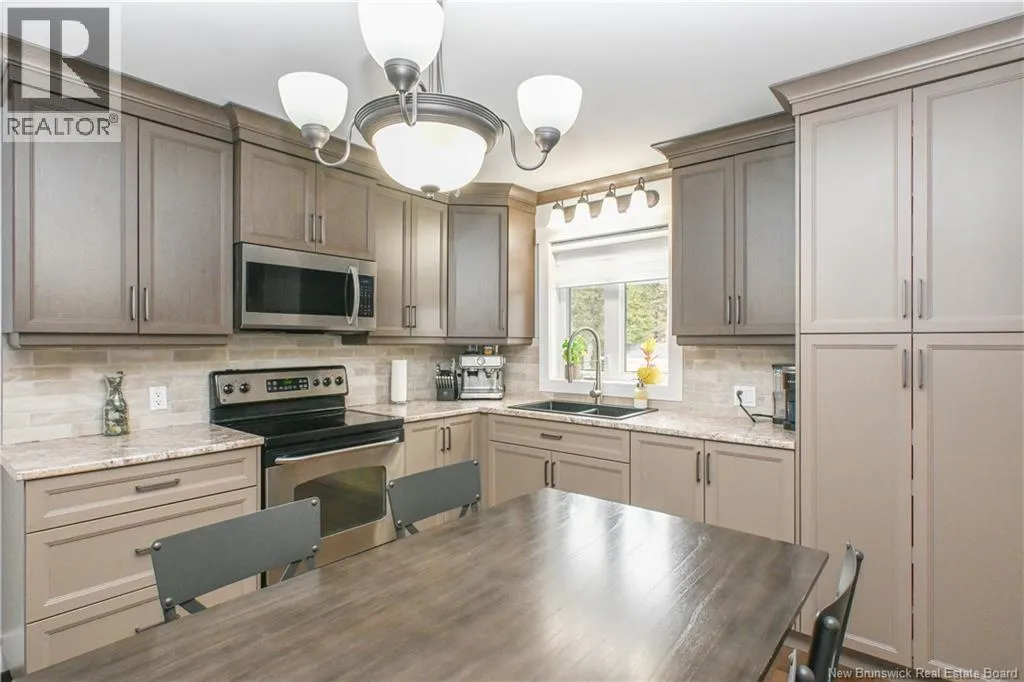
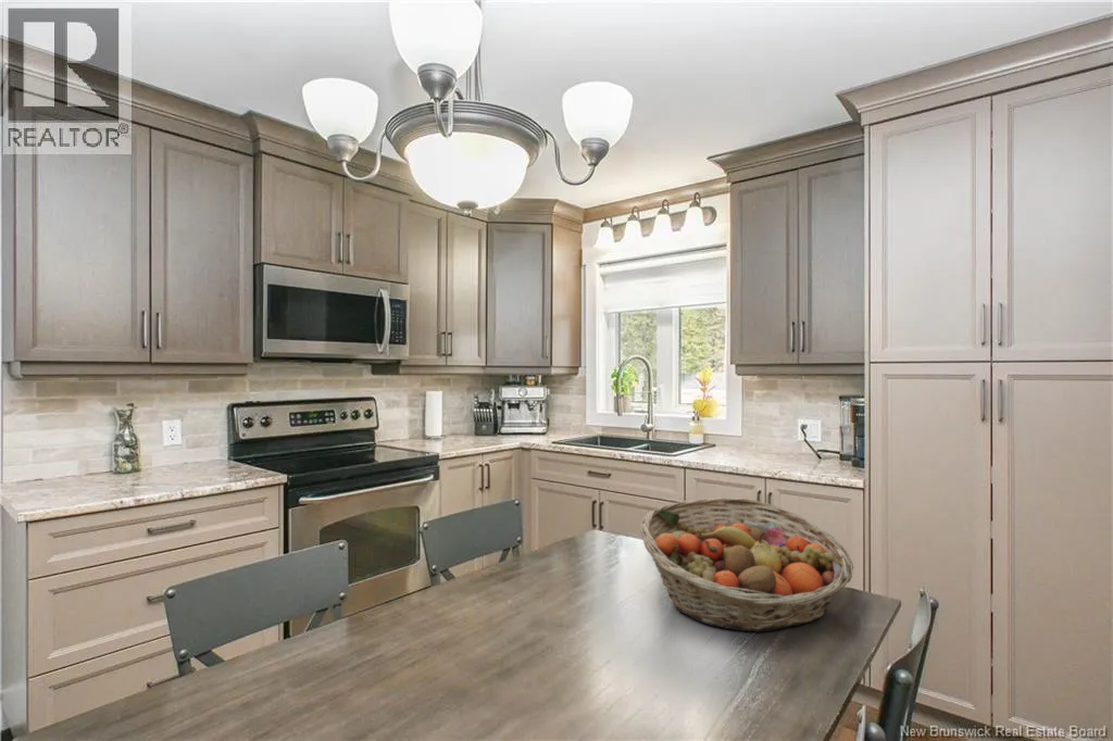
+ fruit basket (742, 557)
